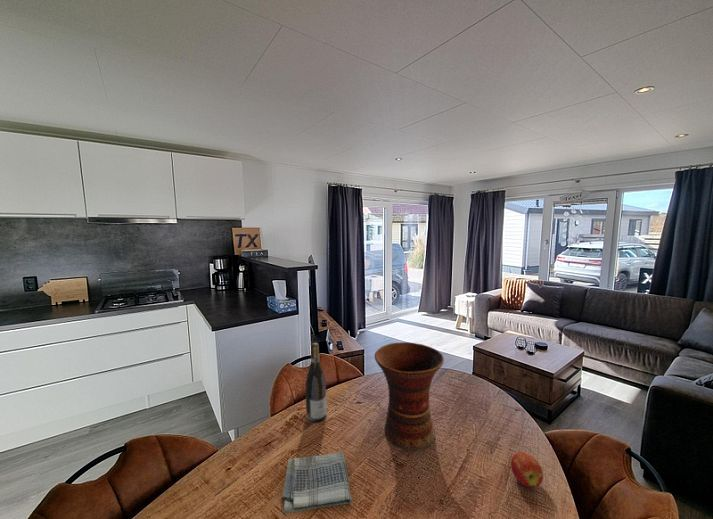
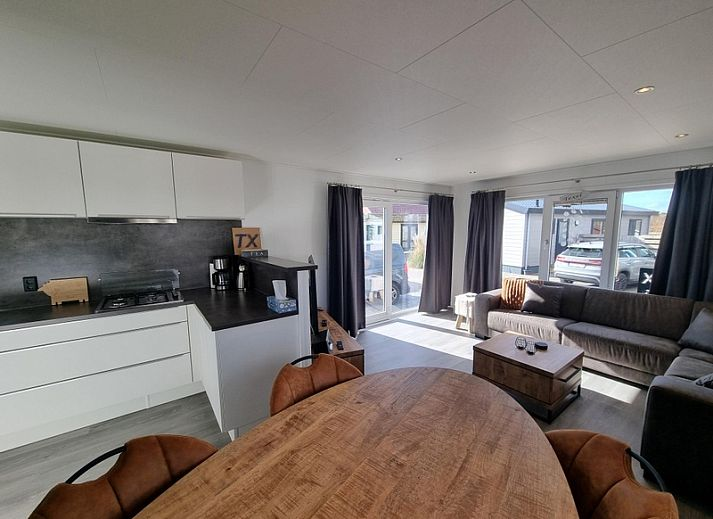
- apple (526, 468)
- dish towel (316, 477)
- wine bottle (315, 380)
- vase (408, 393)
